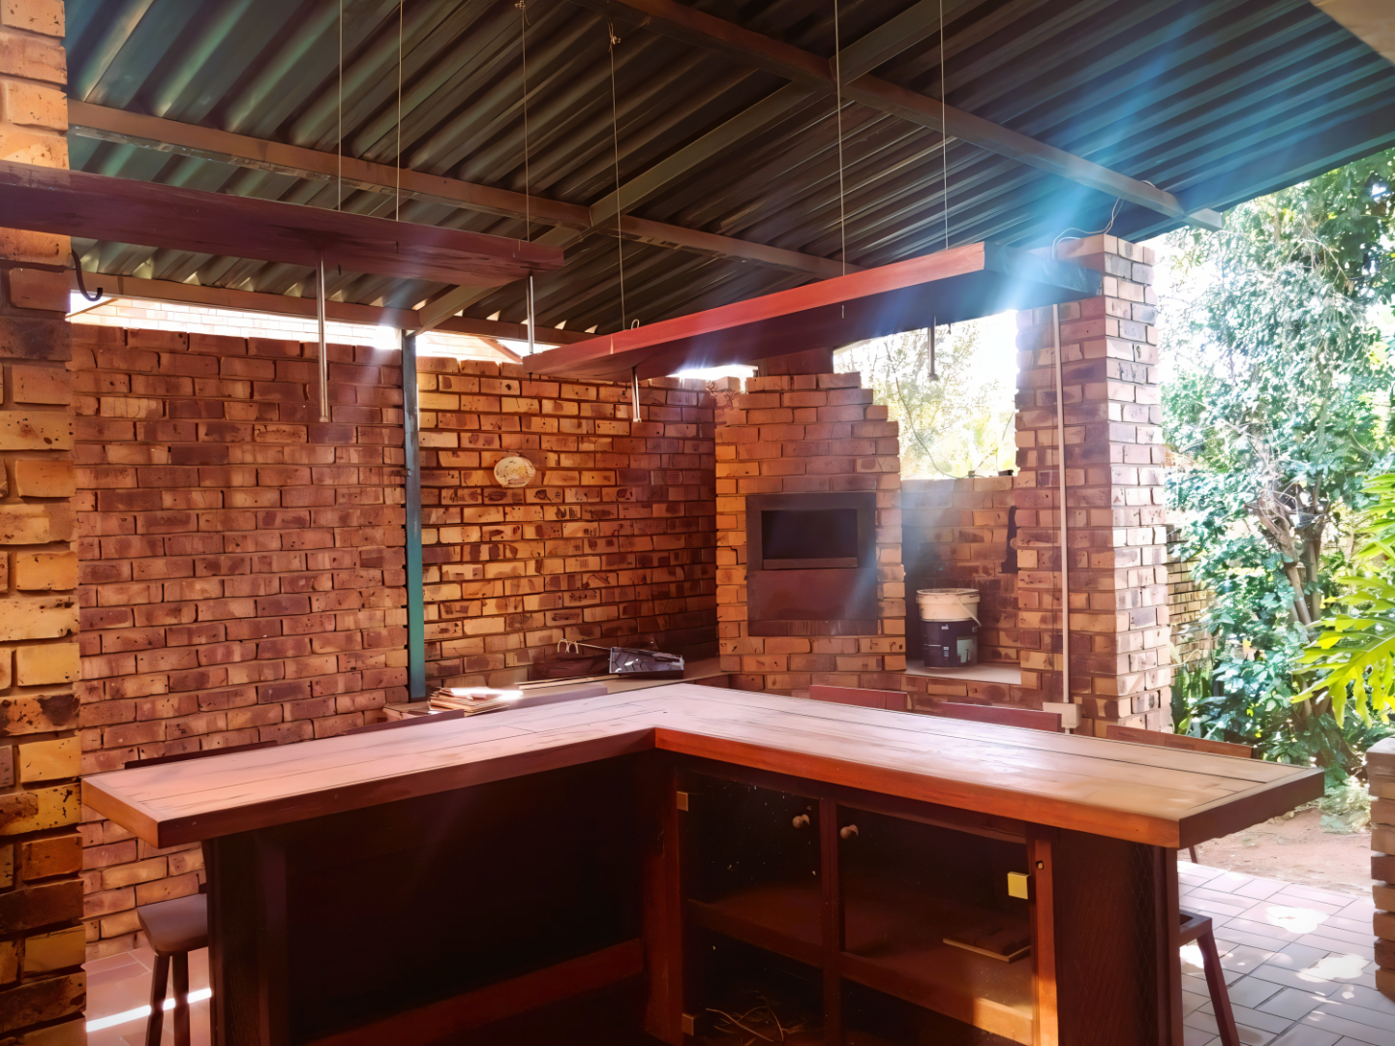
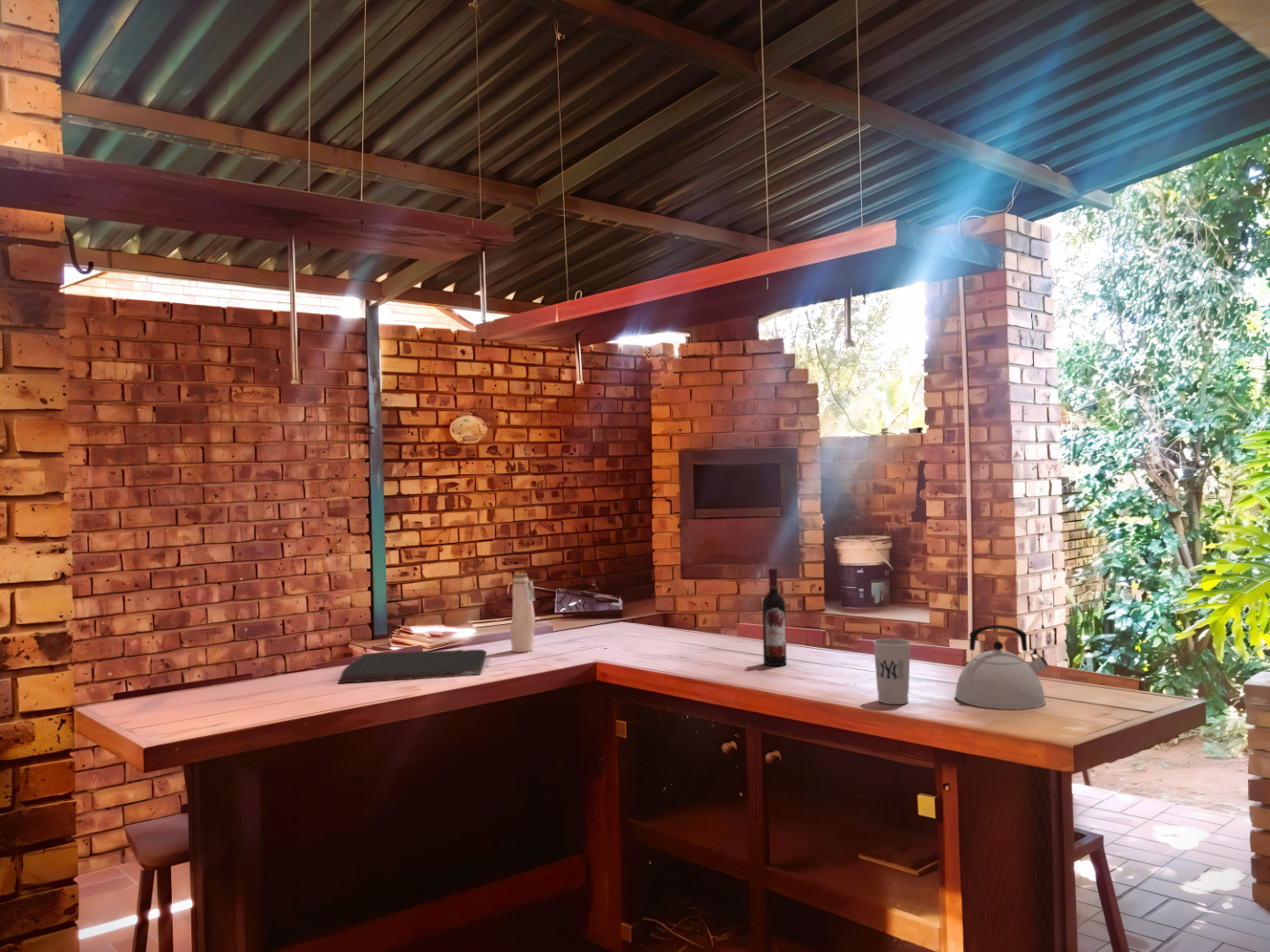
+ cutting board (417, 664)
+ wine bottle (774, 616)
+ cup (892, 671)
+ water bottle (523, 612)
+ kettle (1000, 662)
